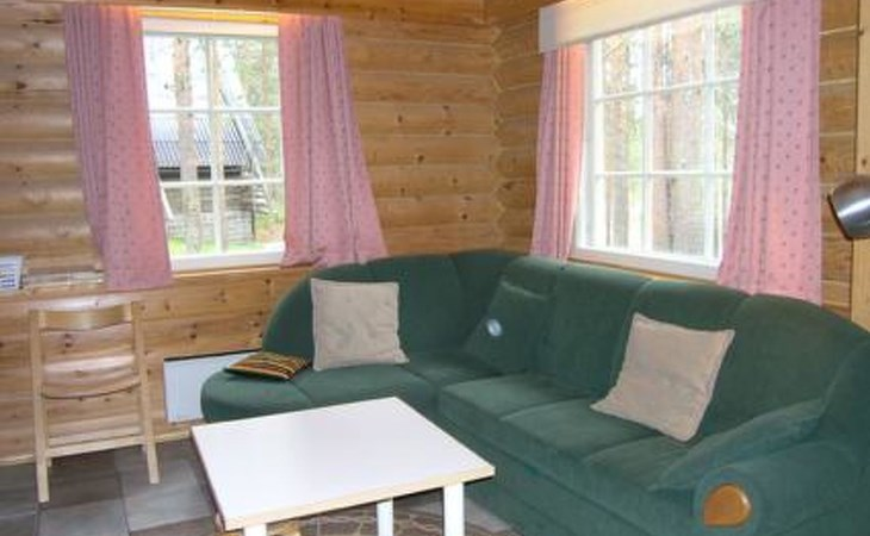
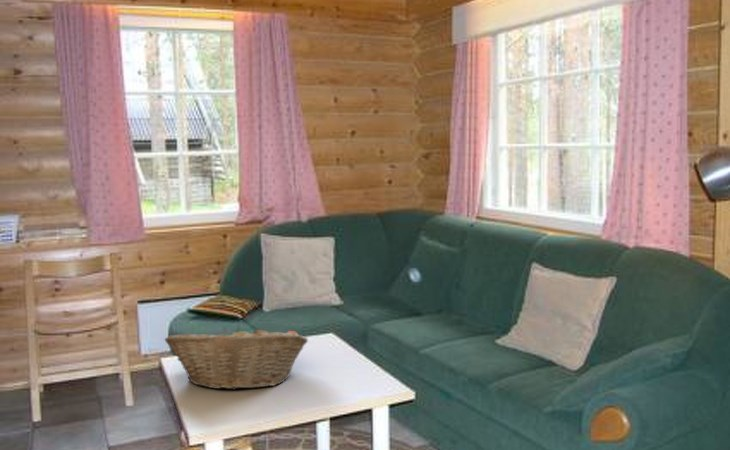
+ fruit basket (237, 350)
